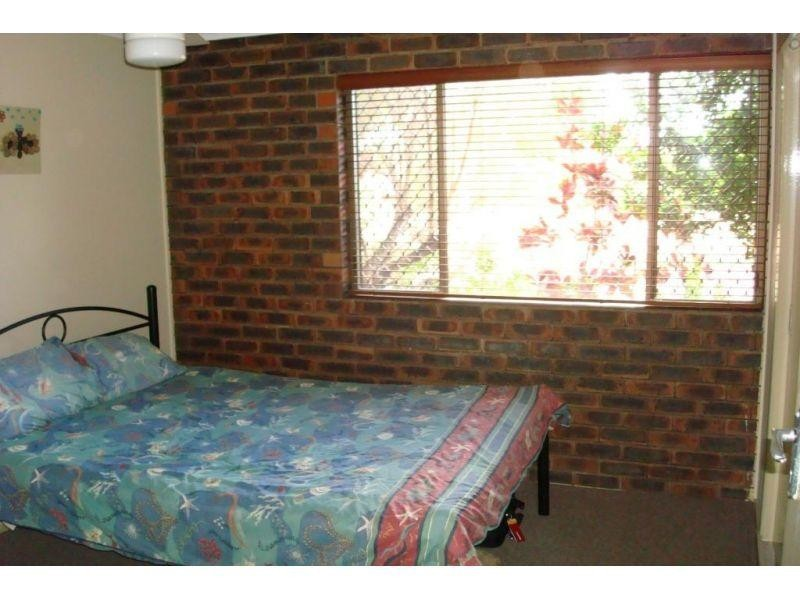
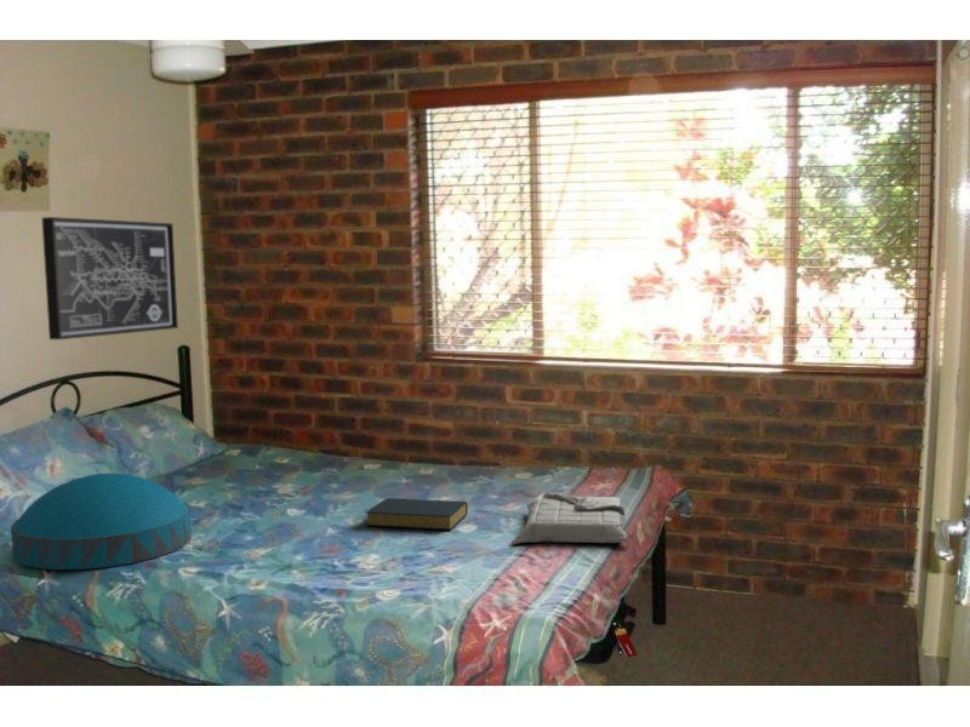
+ hardback book (417, 513)
+ wall art (115, 276)
+ cushion (102, 510)
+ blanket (571, 514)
